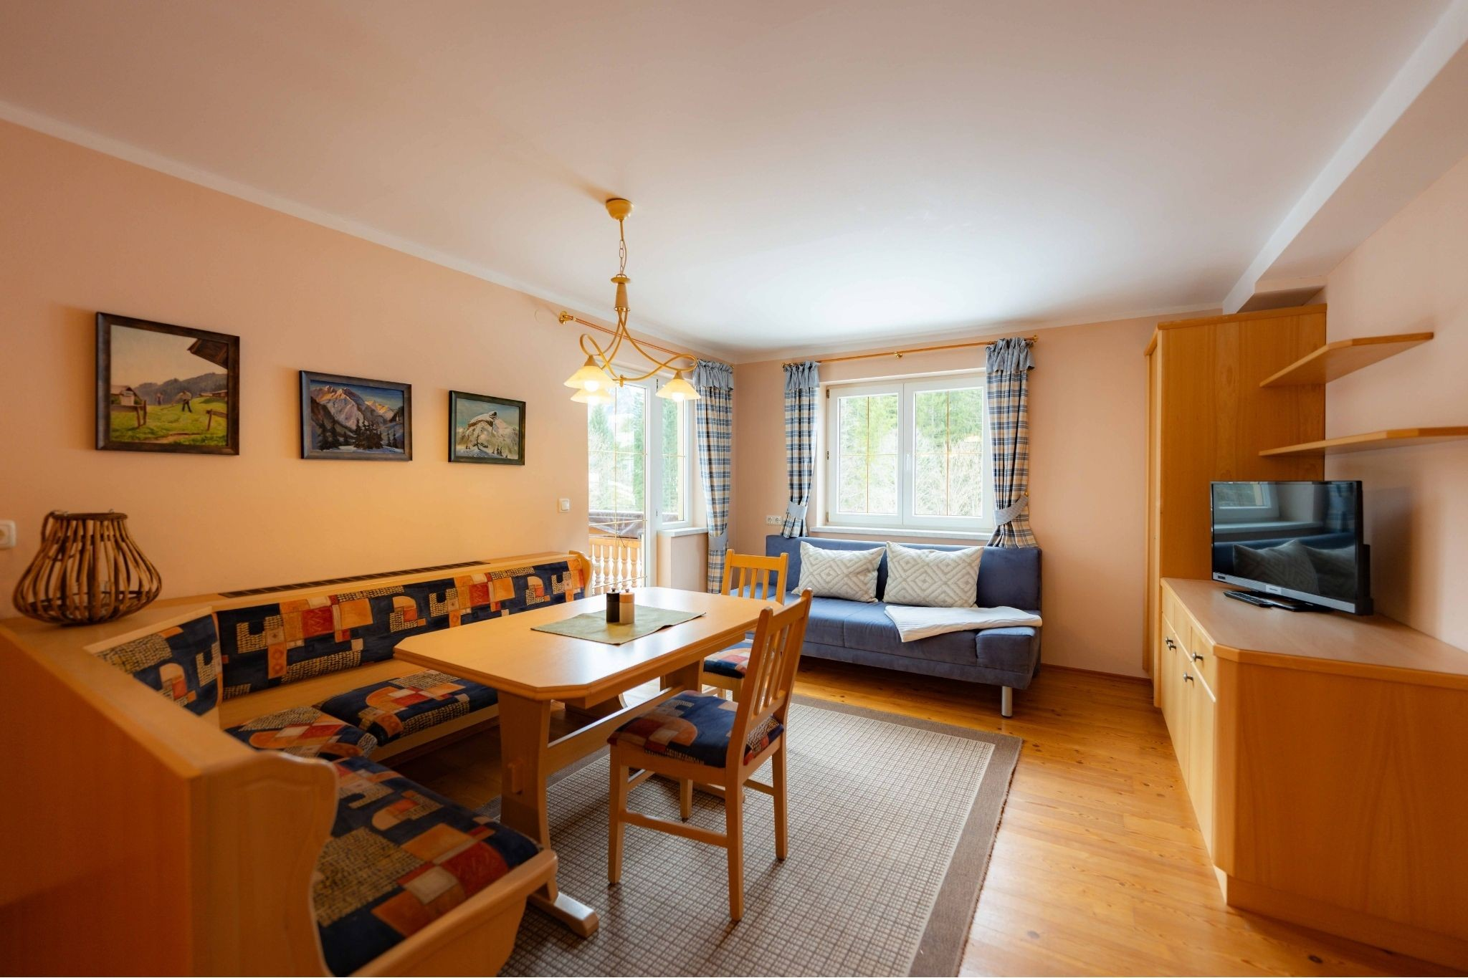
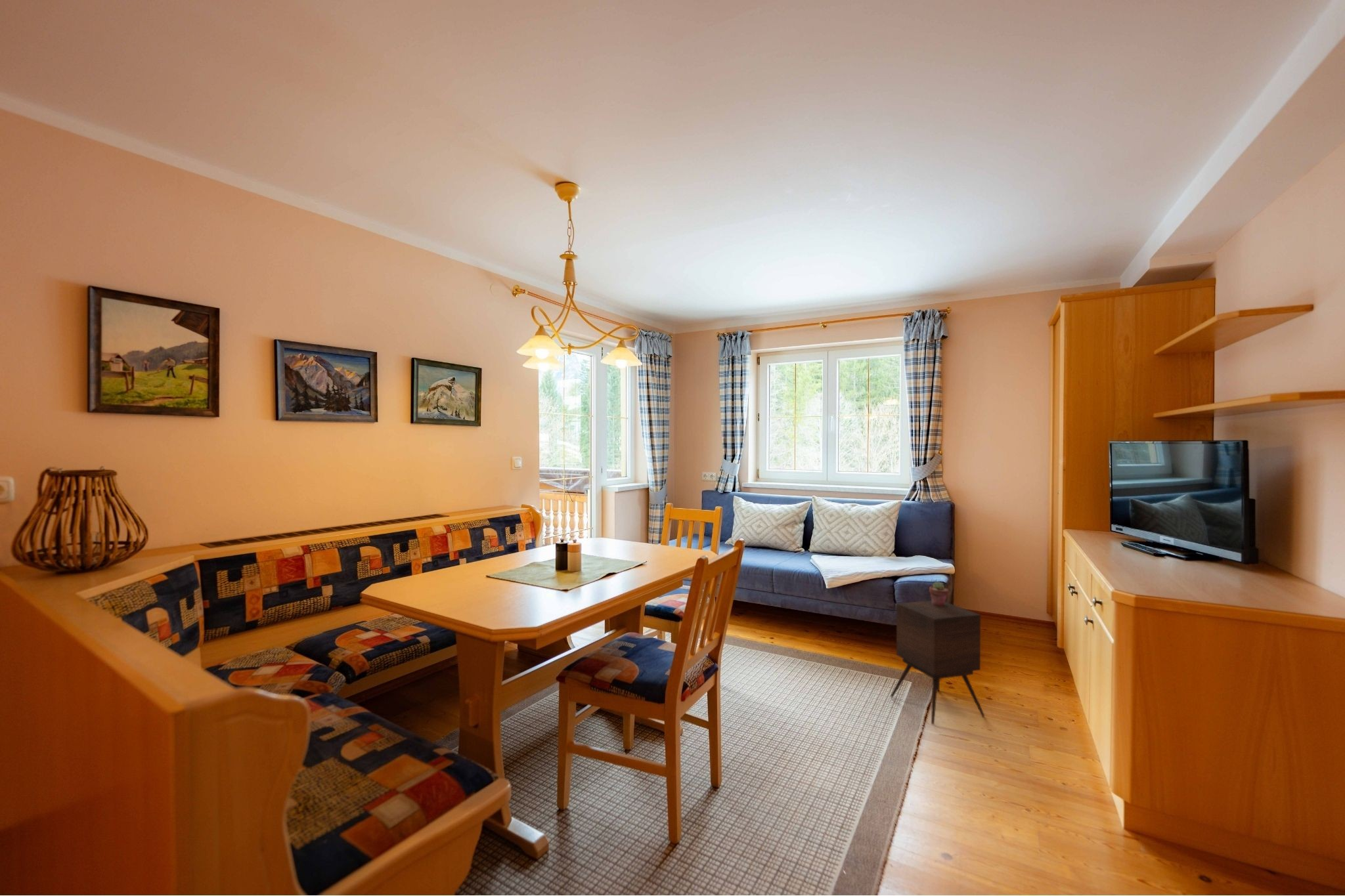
+ potted succulent (938, 593)
+ side table (937, 657)
